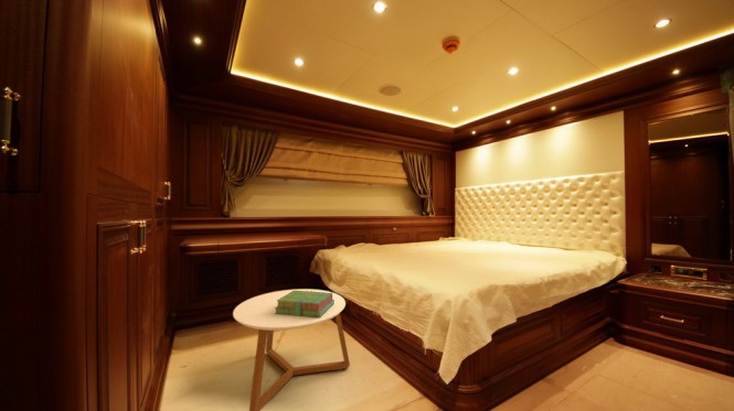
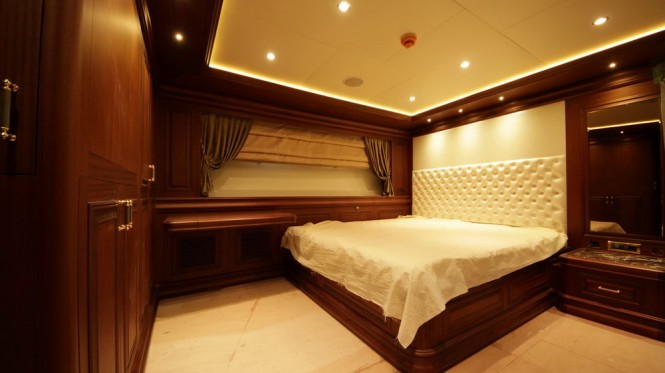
- coffee table (290, 328)
- stack of books (306, 302)
